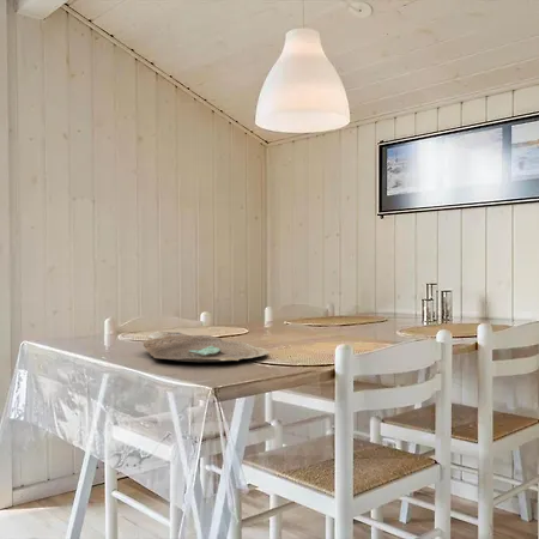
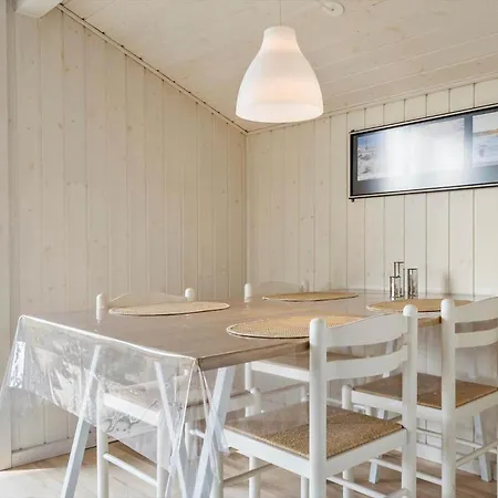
- decorative bowl (205, 345)
